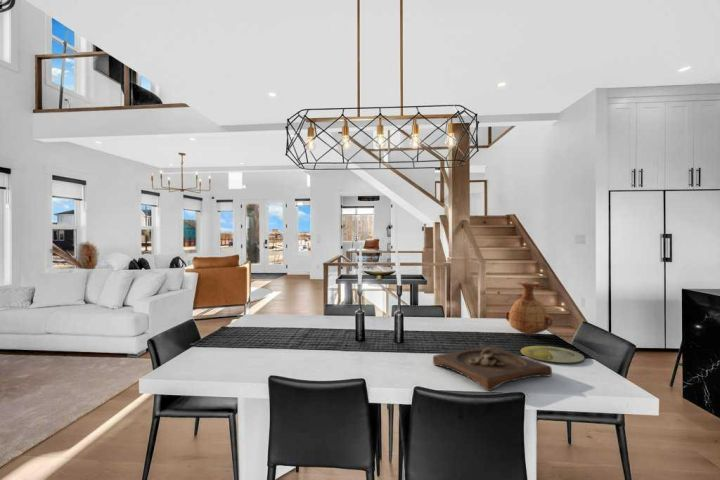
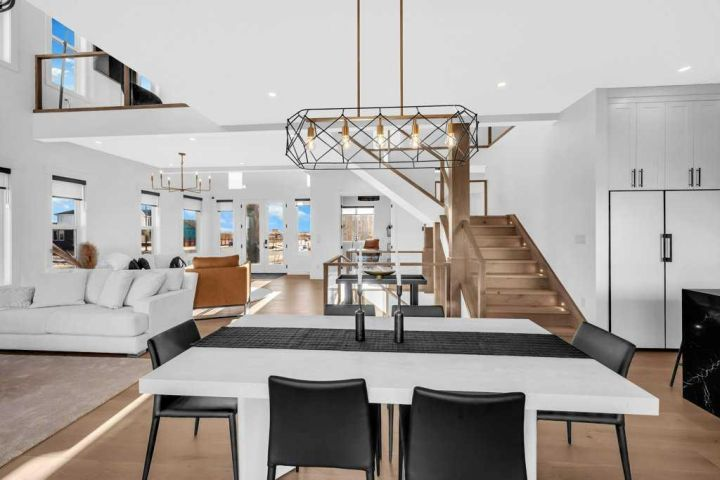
- plate (551, 354)
- vase (528, 308)
- wooden tray (490, 359)
